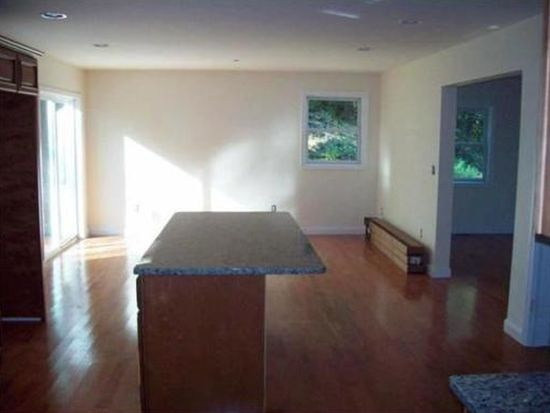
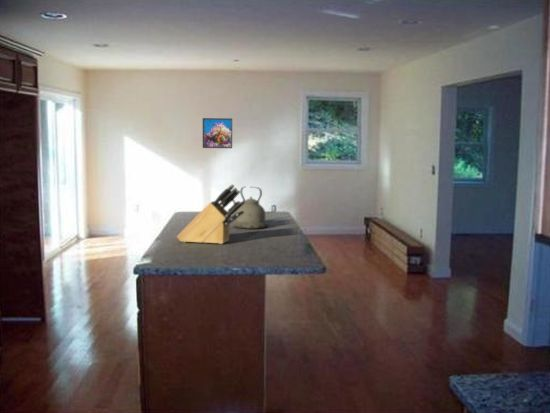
+ kettle (248, 206)
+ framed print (217, 133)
+ knife block (211, 213)
